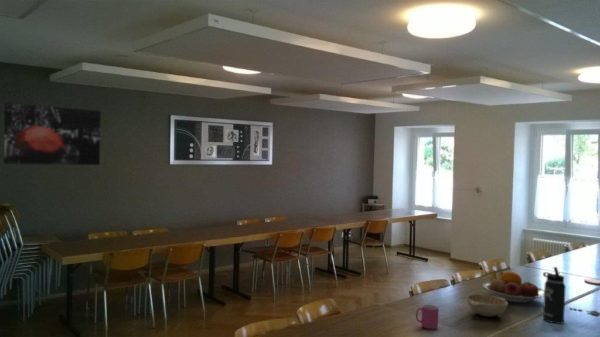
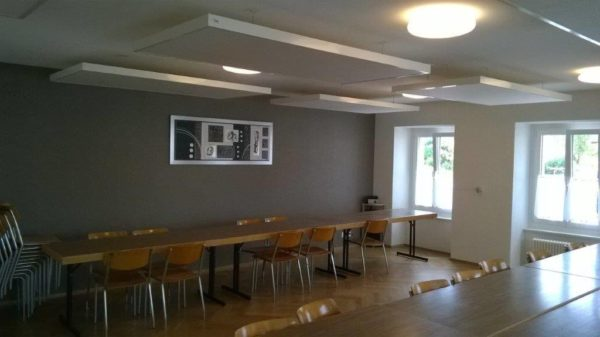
- thermos bottle (552, 292)
- jar (590, 284)
- decorative bowl (486, 306)
- mug (426, 316)
- wall art (54, 135)
- fruit bowl (514, 286)
